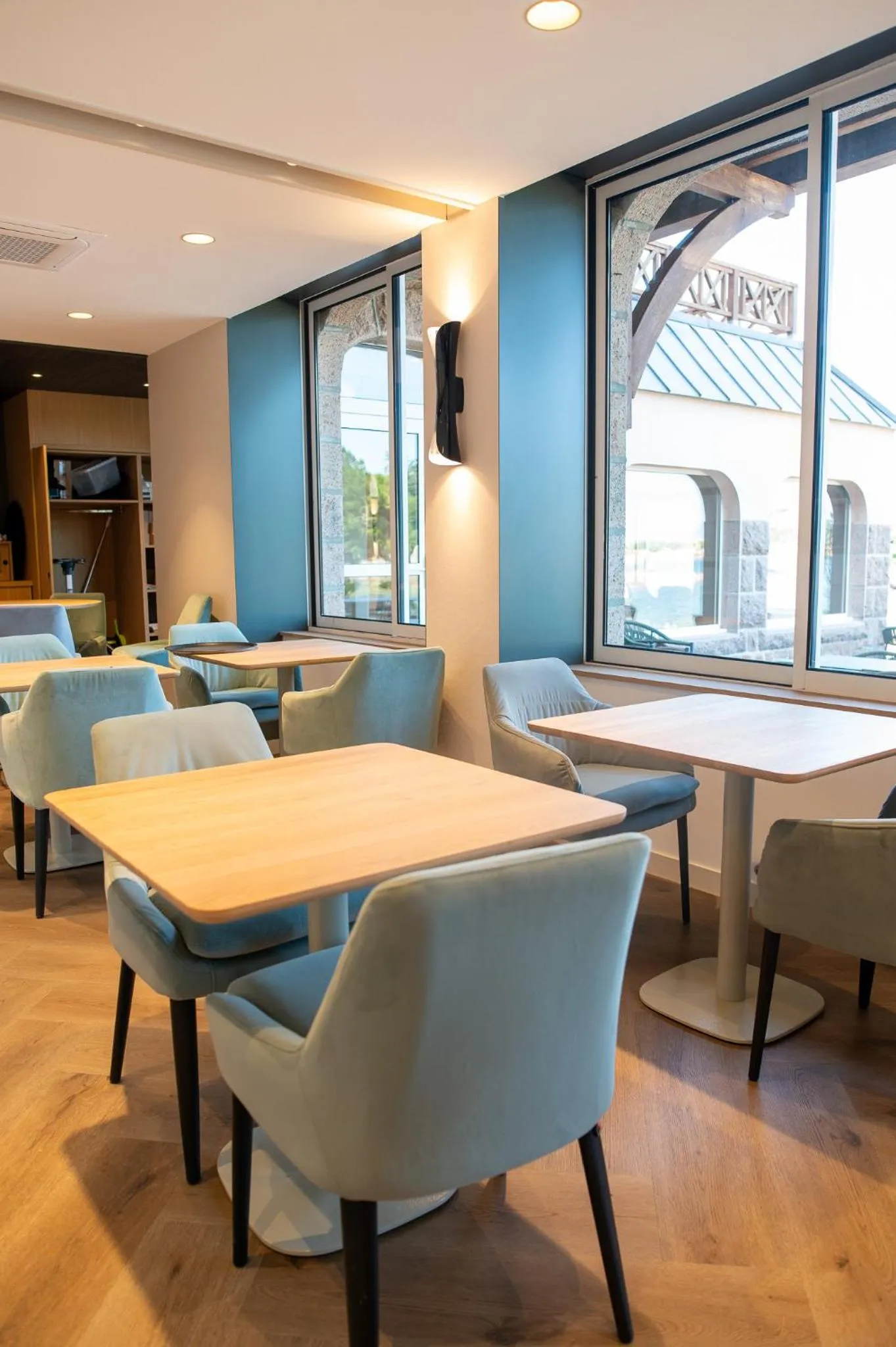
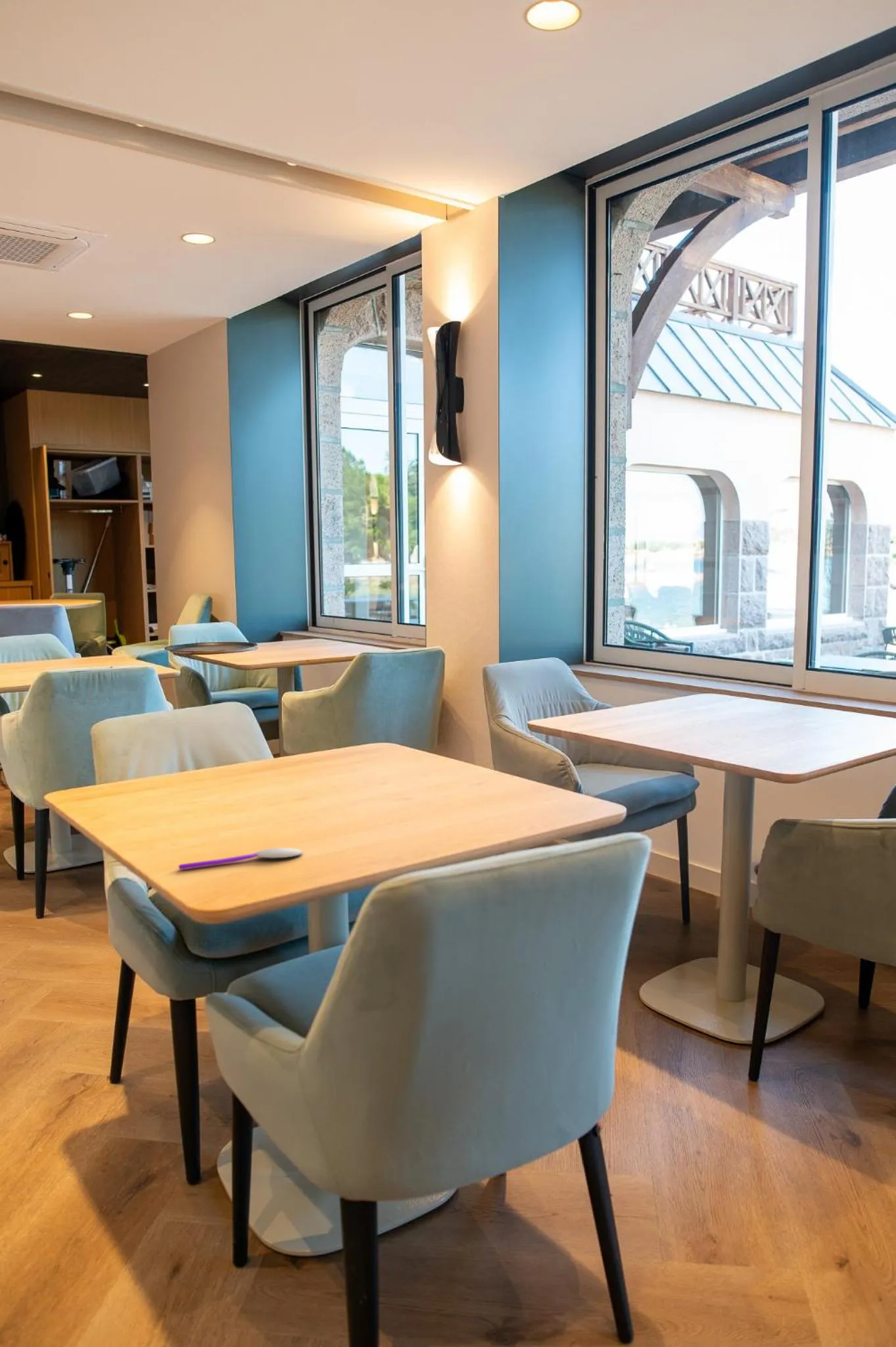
+ spoon (242, 857)
